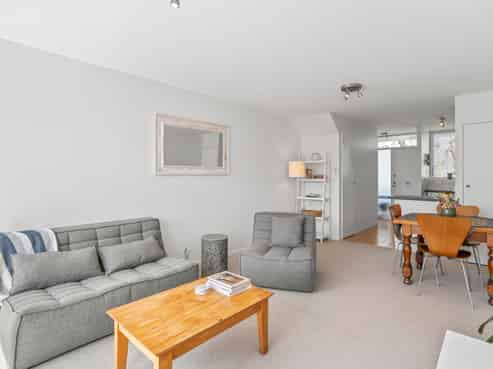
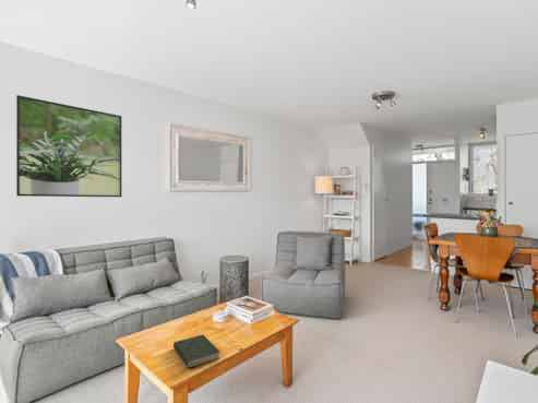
+ book (195, 349)
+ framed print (74, 151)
